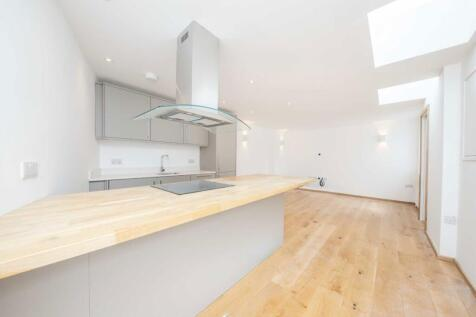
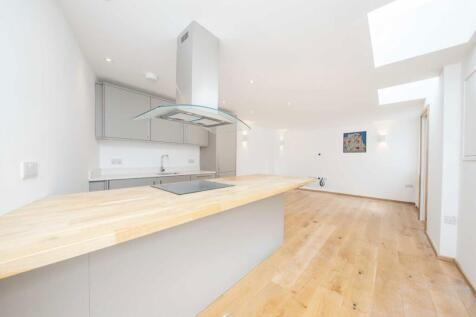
+ wall art (354, 142)
